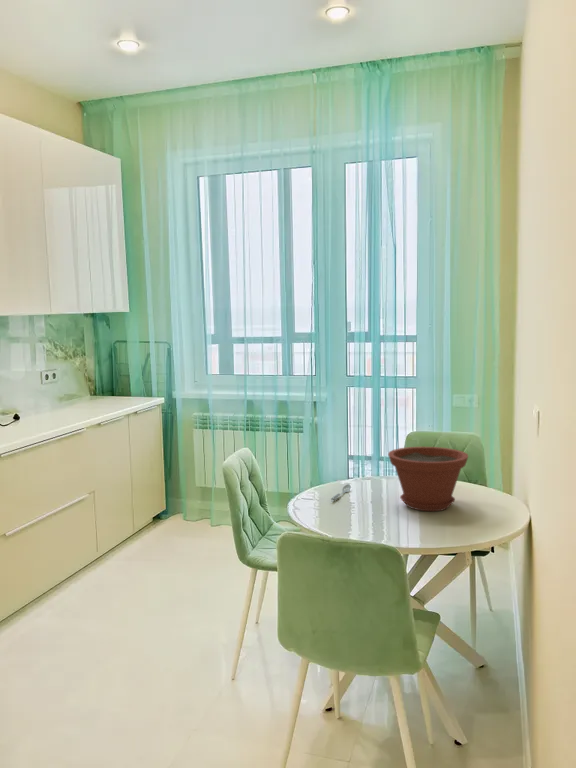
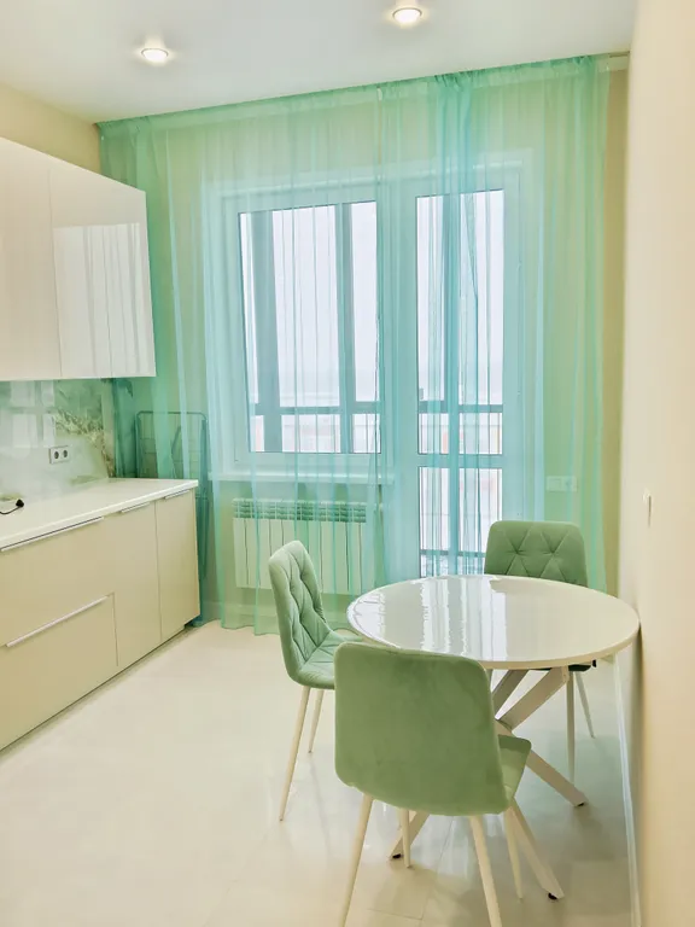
- spoon (339, 493)
- plant pot (427, 479)
